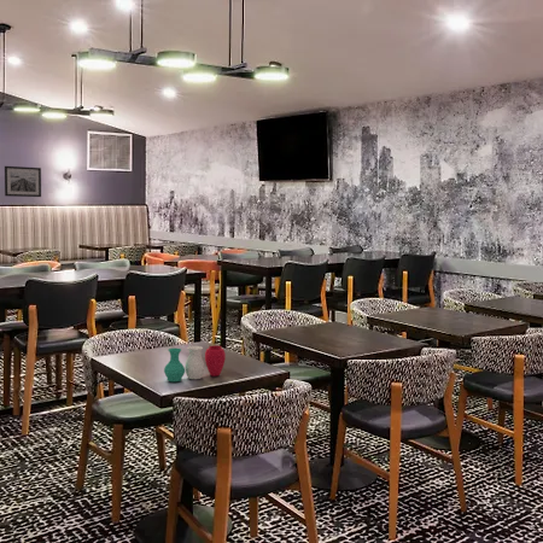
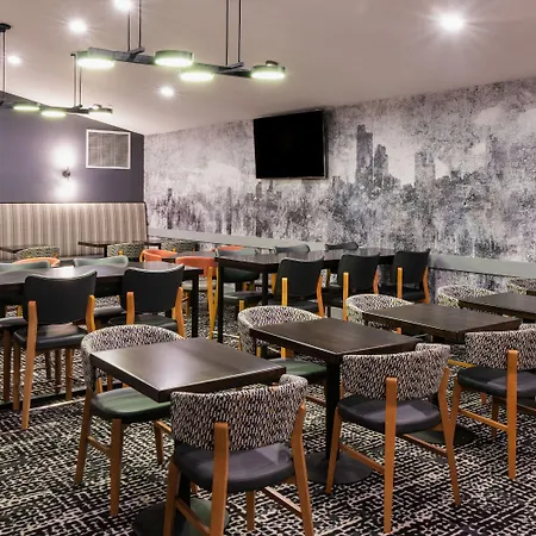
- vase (194, 362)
- wall art (23, 181)
